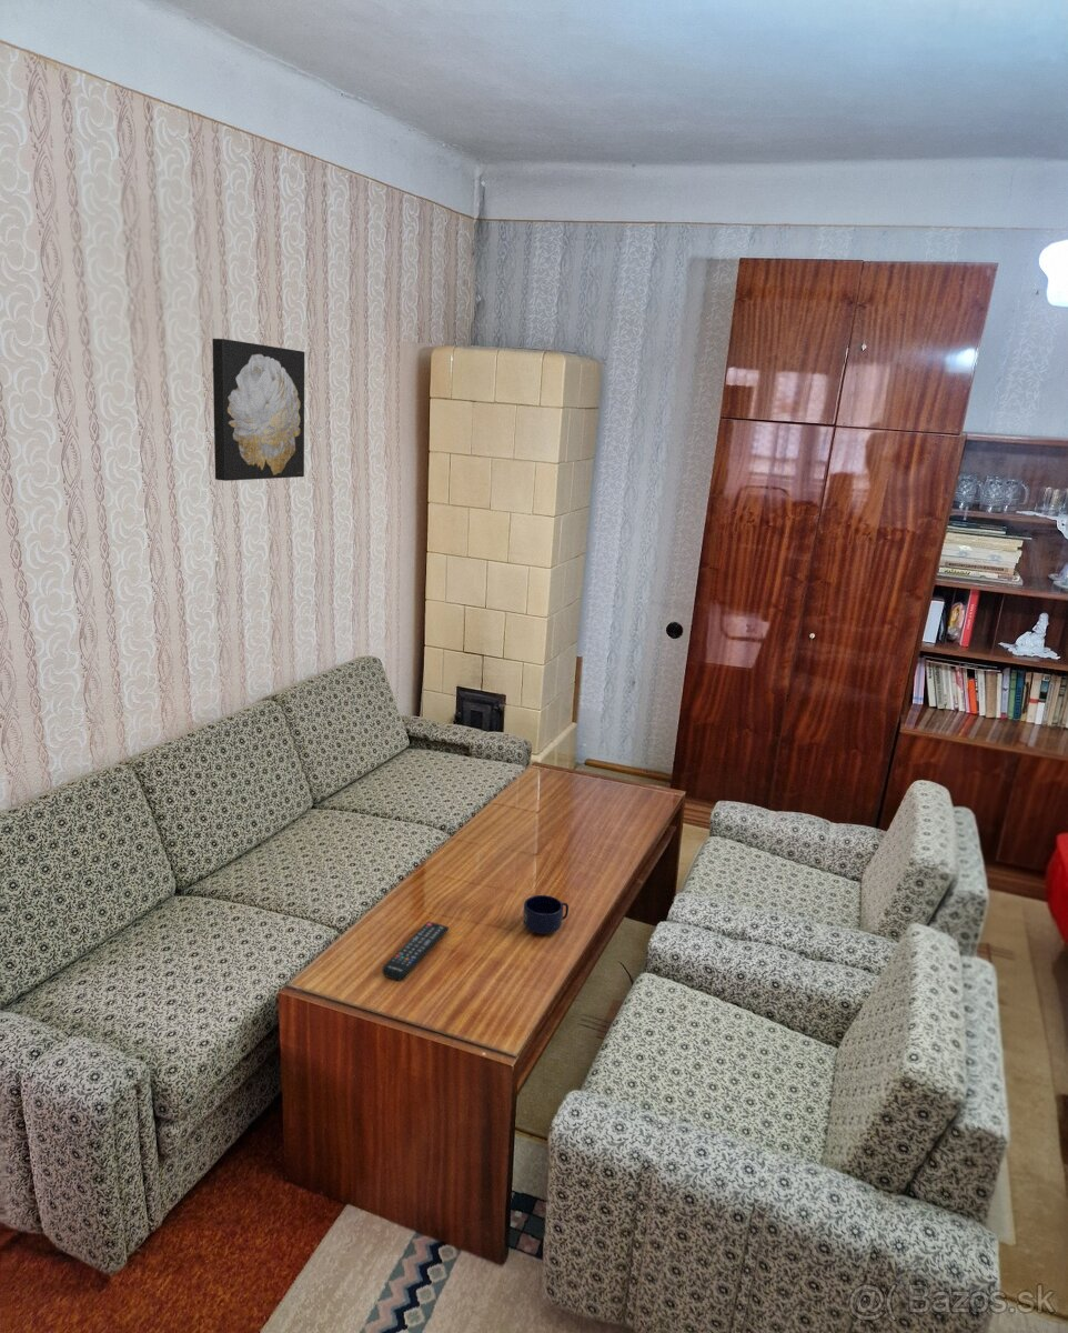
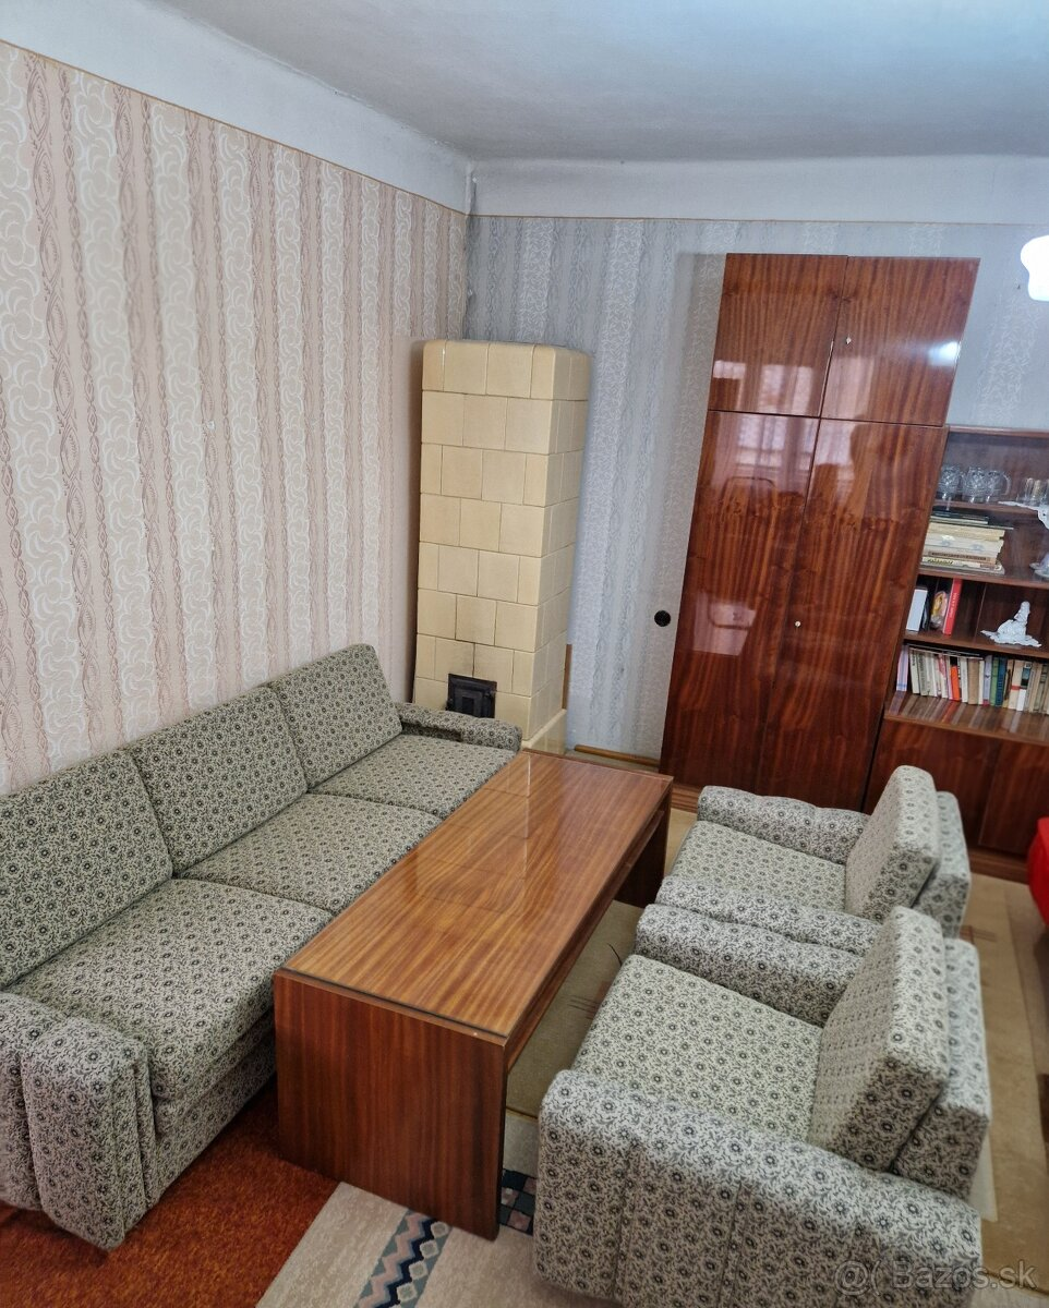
- wall art (261, 412)
- remote control (416, 949)
- mug (546, 915)
